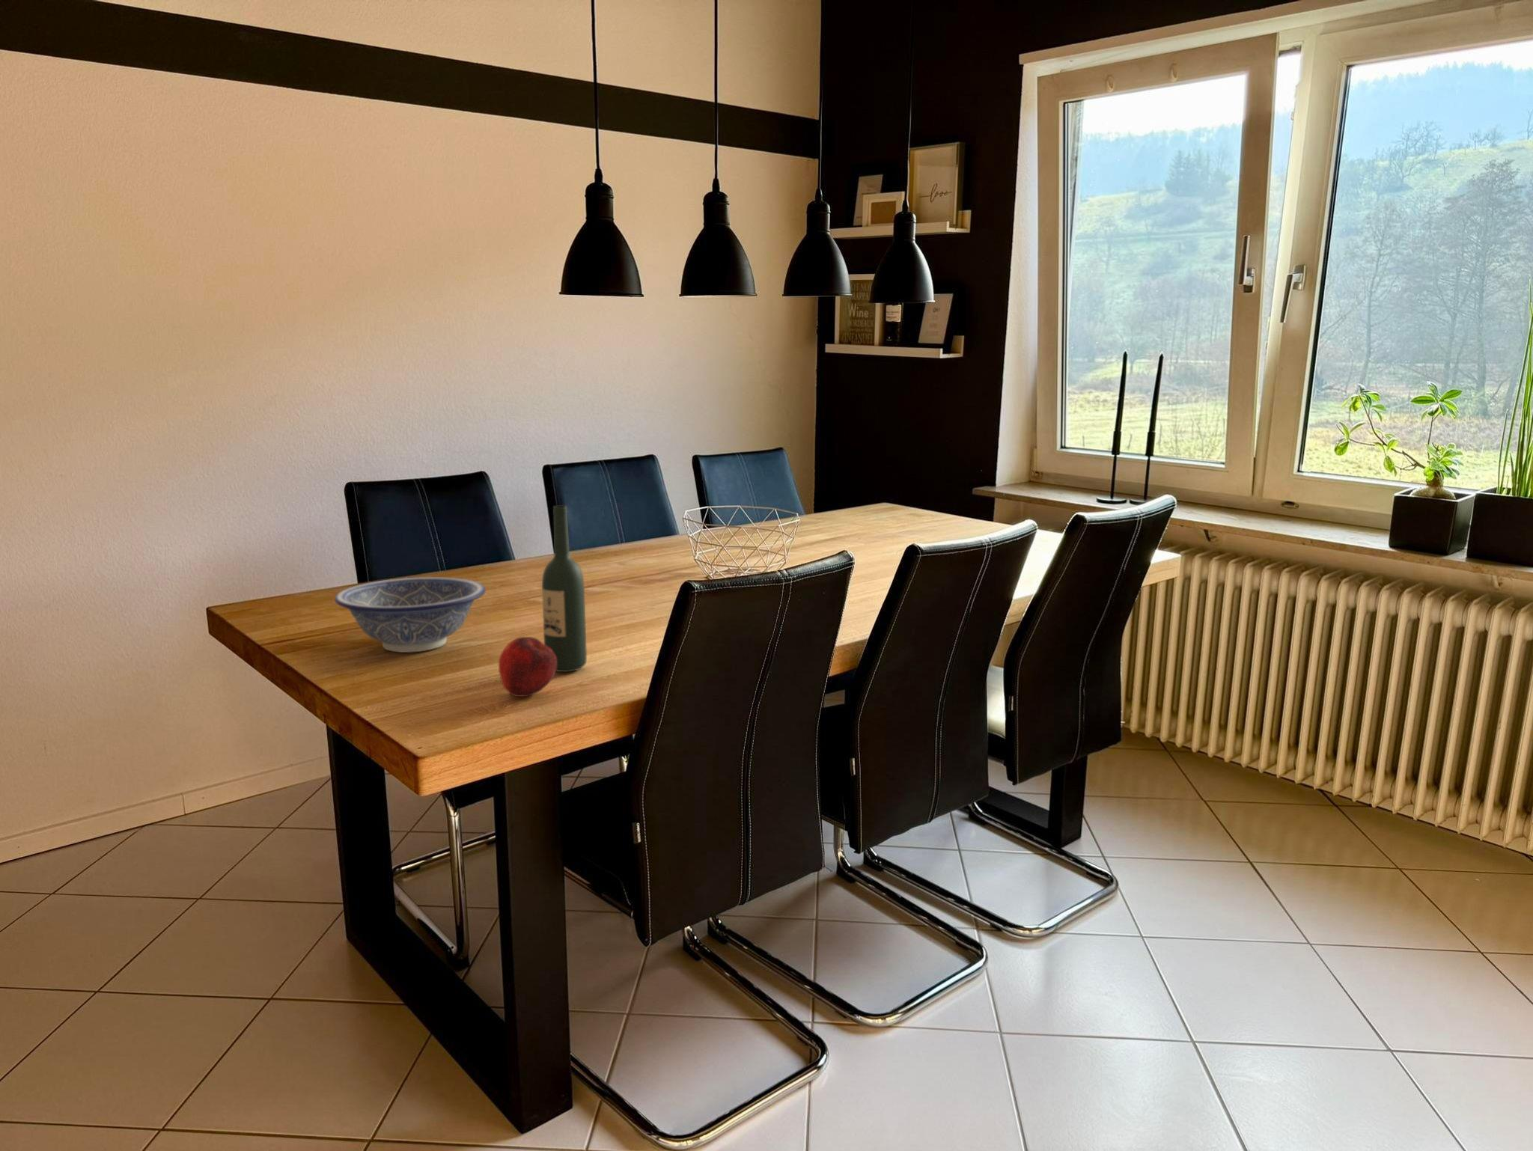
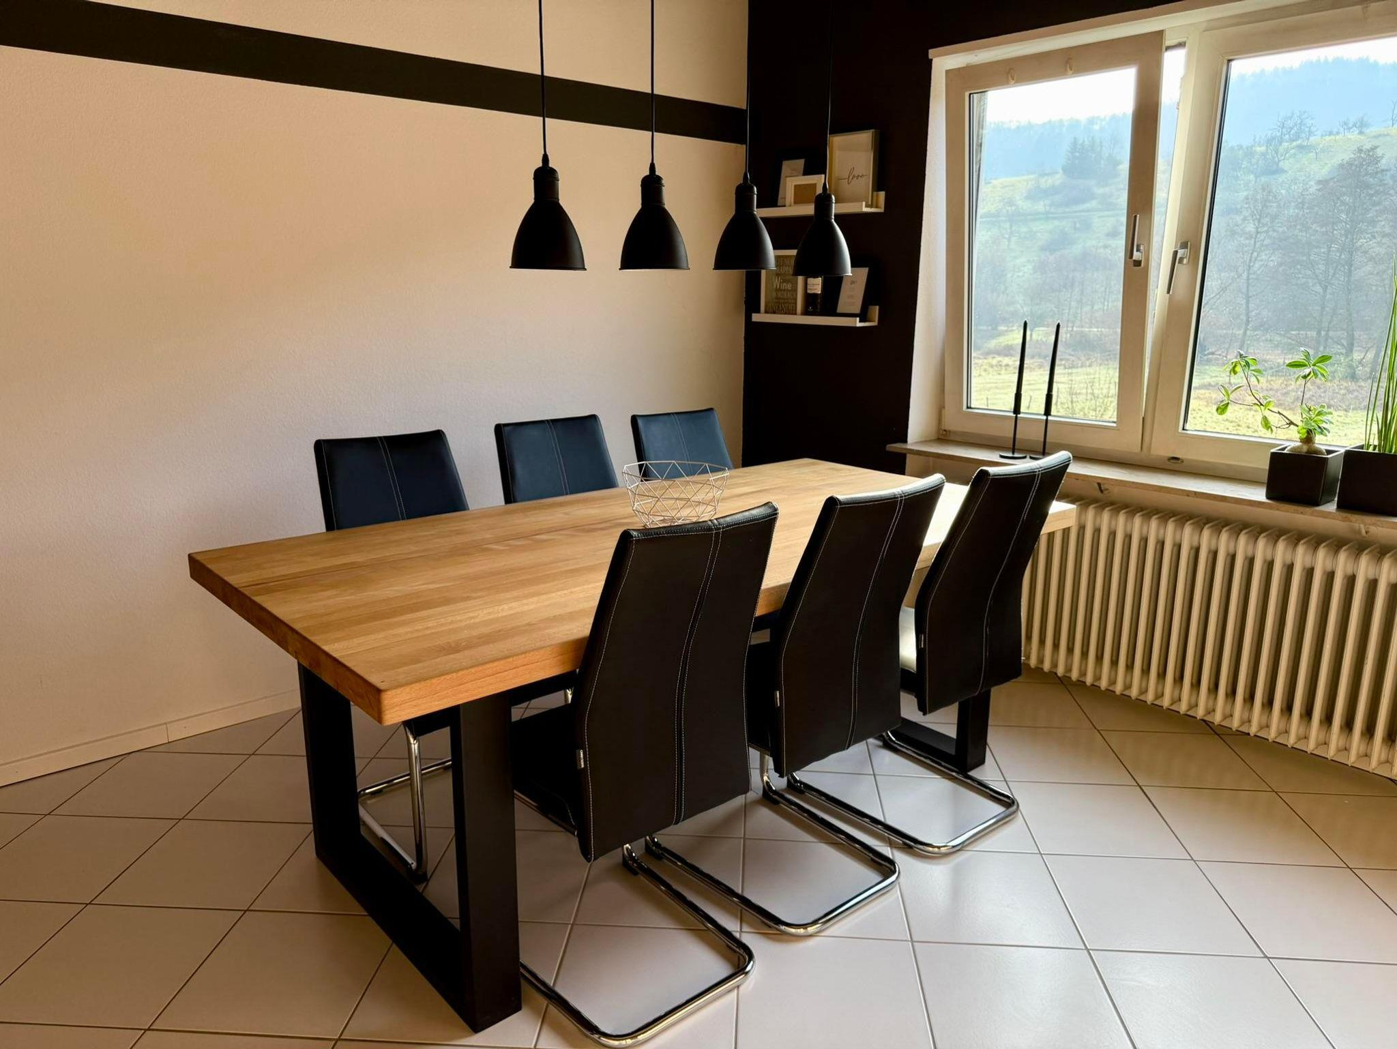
- wine bottle (563, 589)
- decorative bowl (413, 618)
- apple (527, 666)
